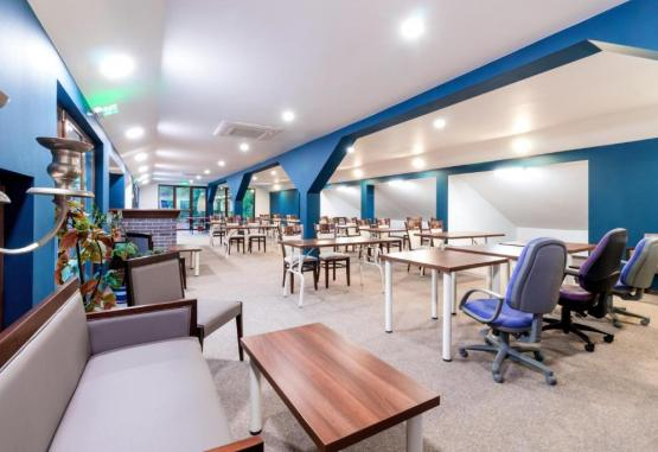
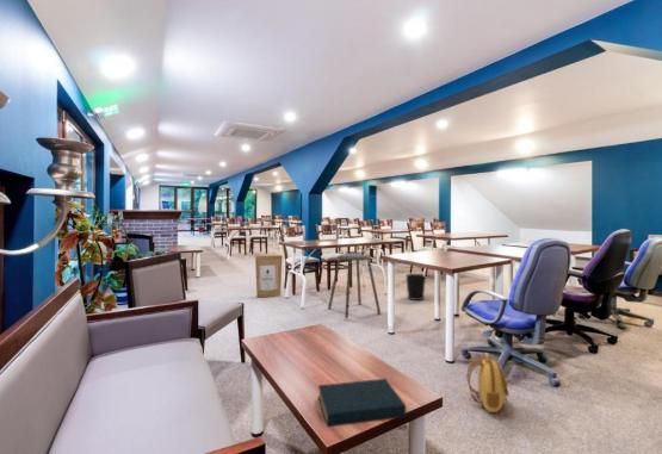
+ cardboard box (268, 275)
+ wastebasket (415, 286)
+ backpack (487, 378)
+ stool (349, 282)
+ hardback book (359, 400)
